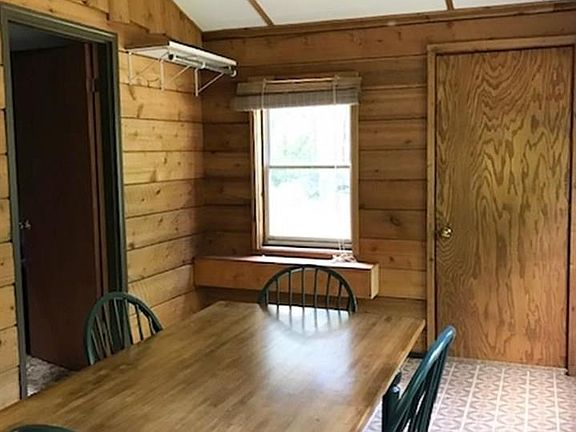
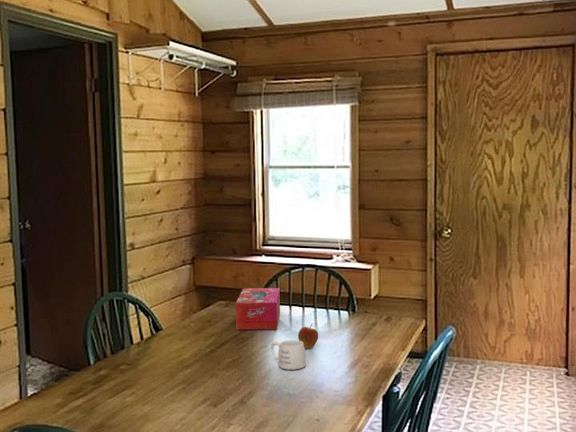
+ fruit (308, 336)
+ mug (287, 353)
+ tissue box (259, 307)
